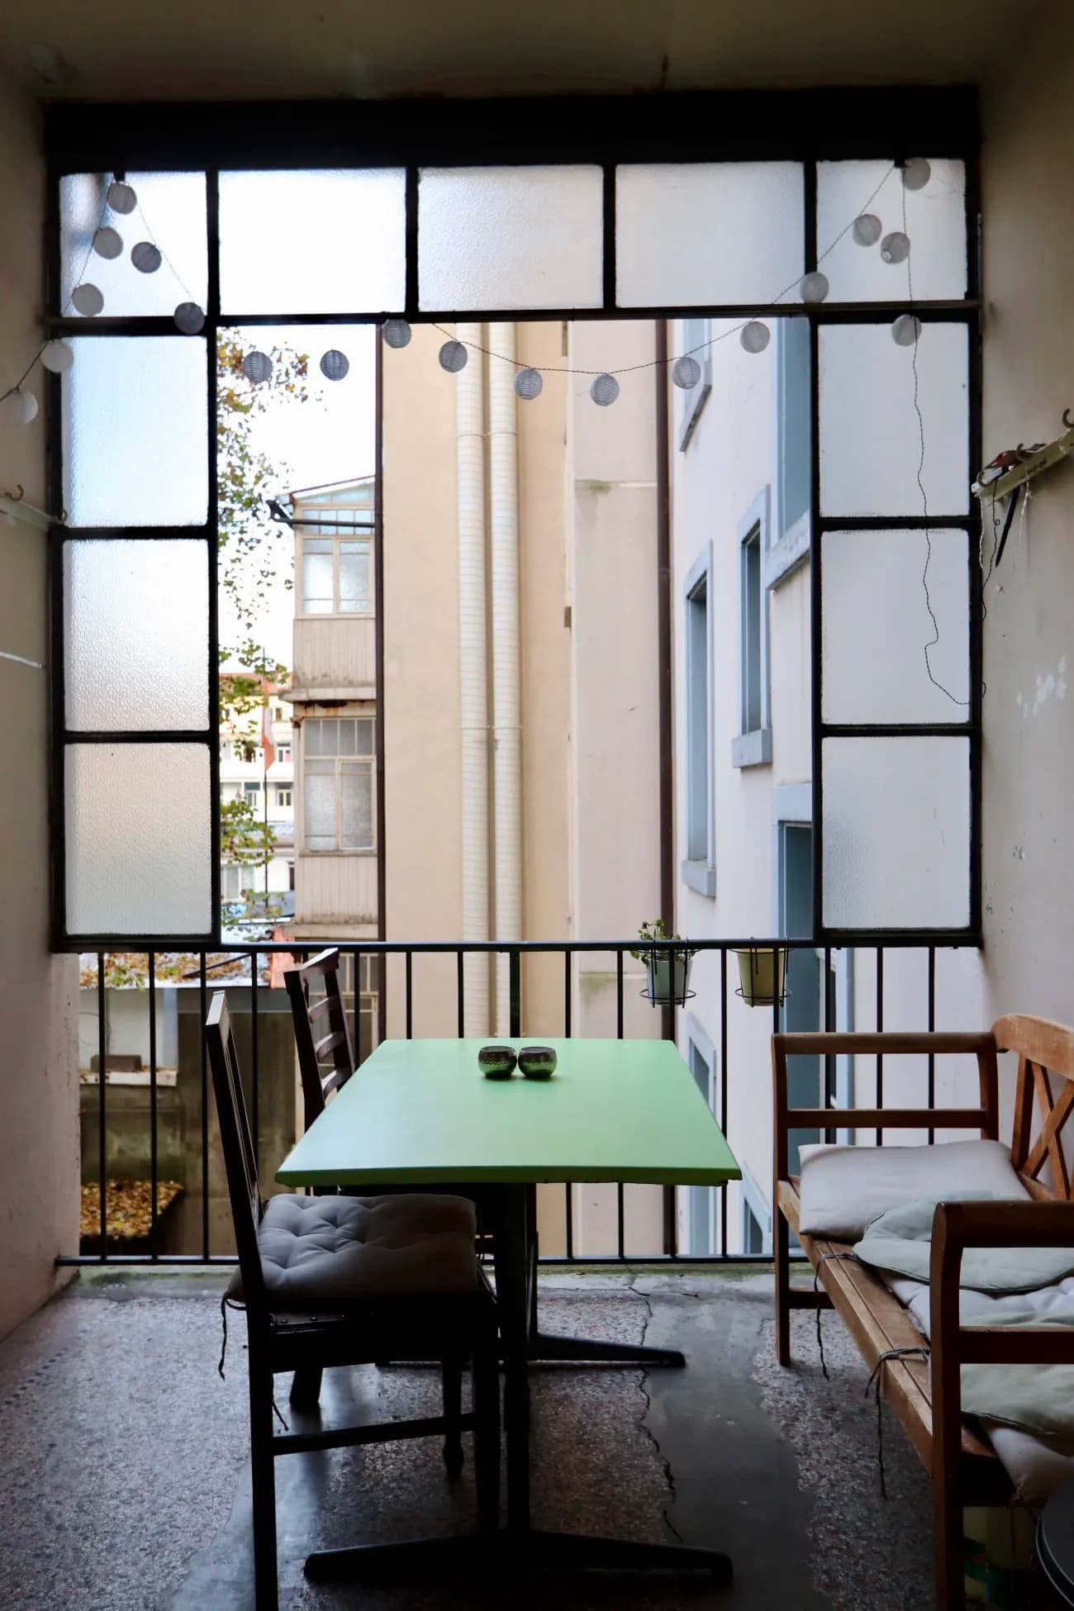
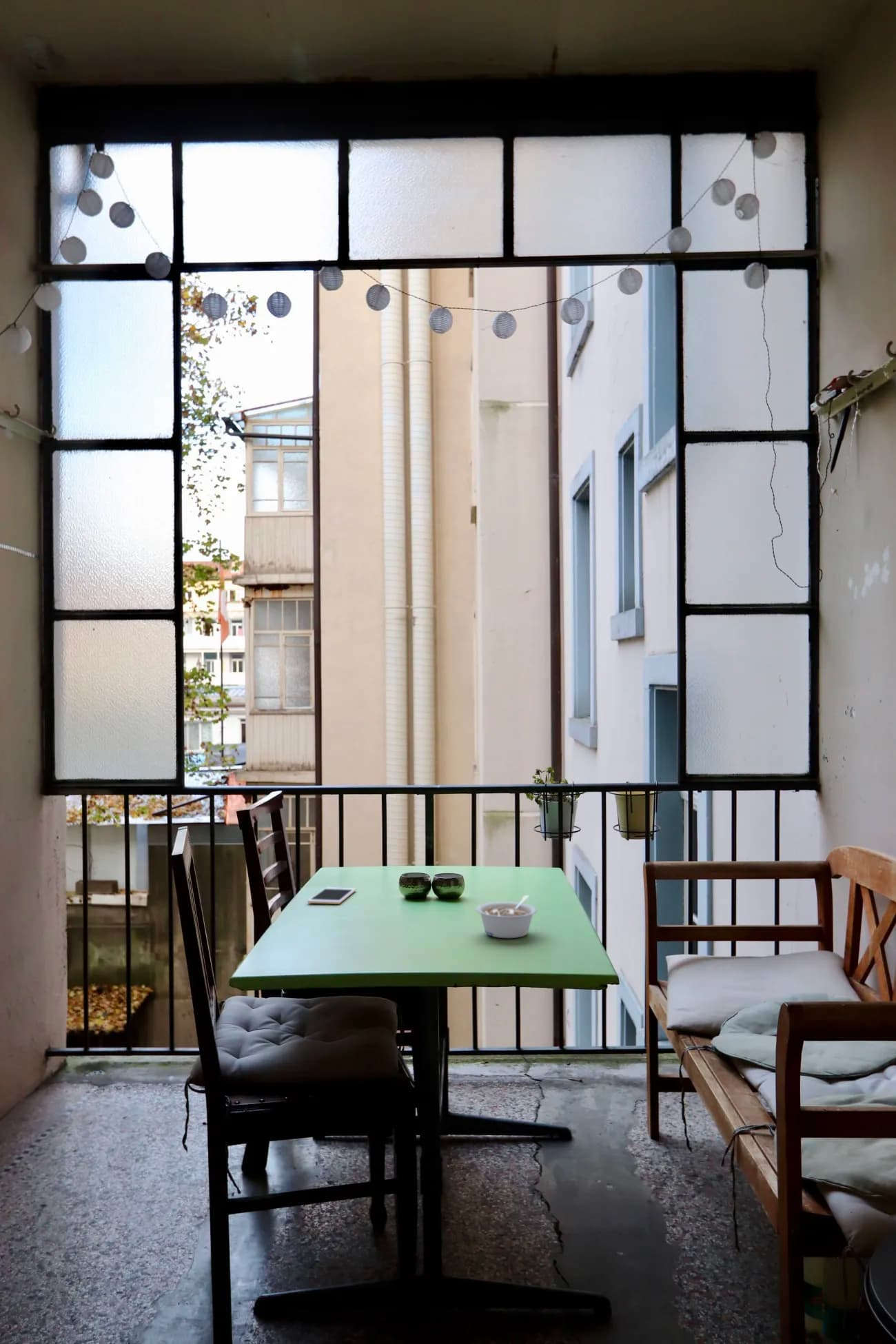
+ legume (506, 917)
+ cell phone (332, 895)
